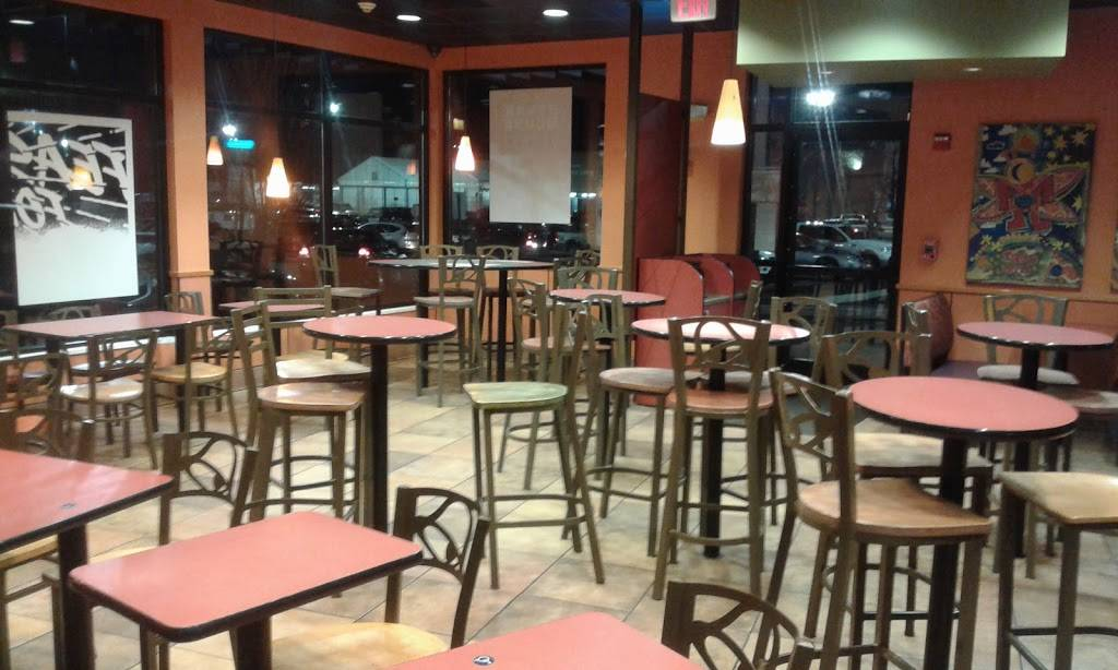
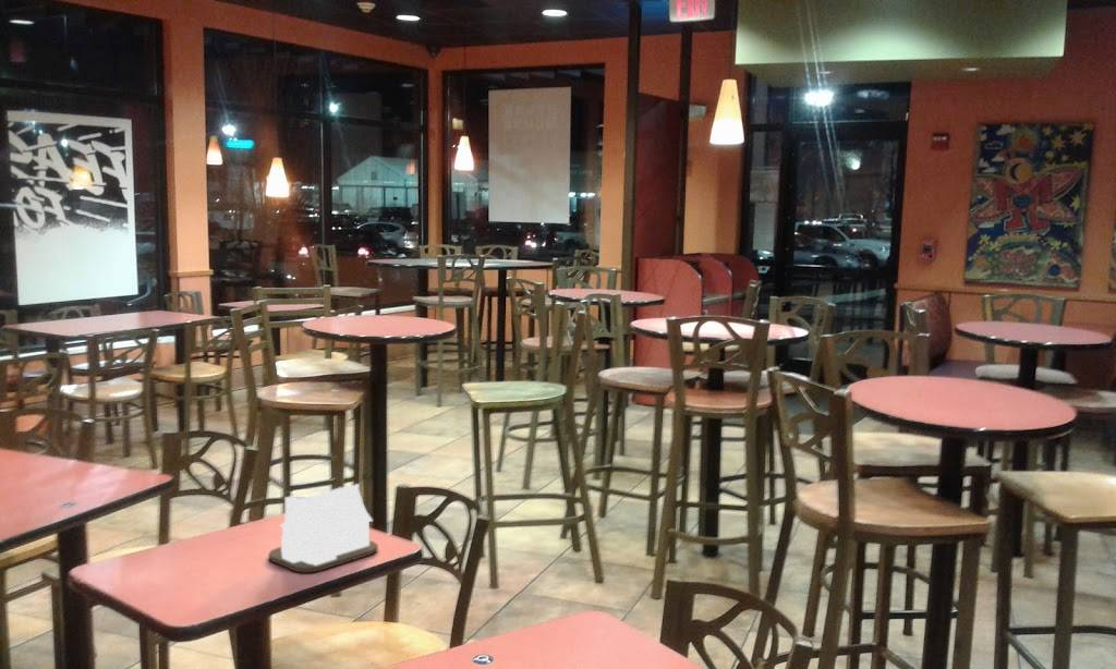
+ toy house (324, 521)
